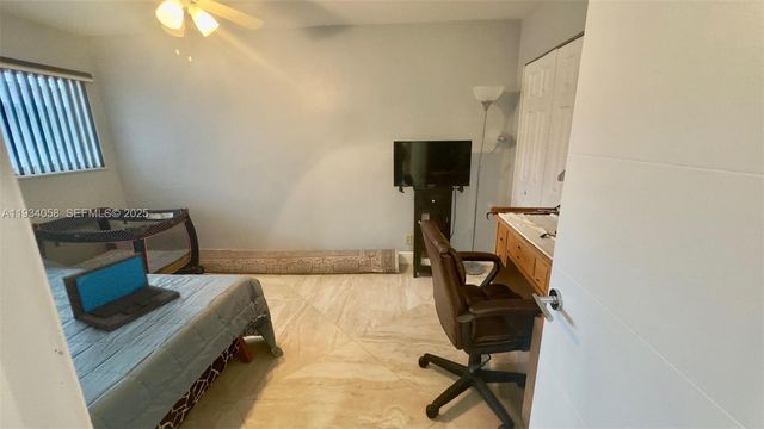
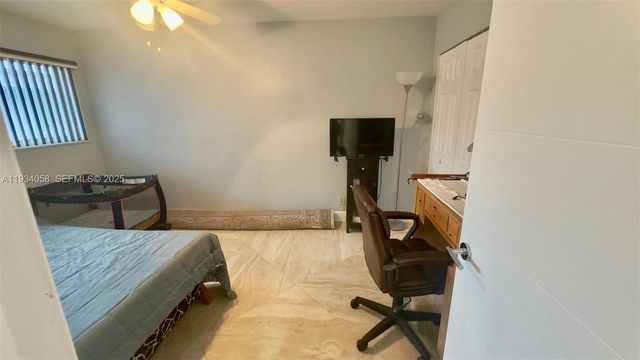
- laptop (125, 287)
